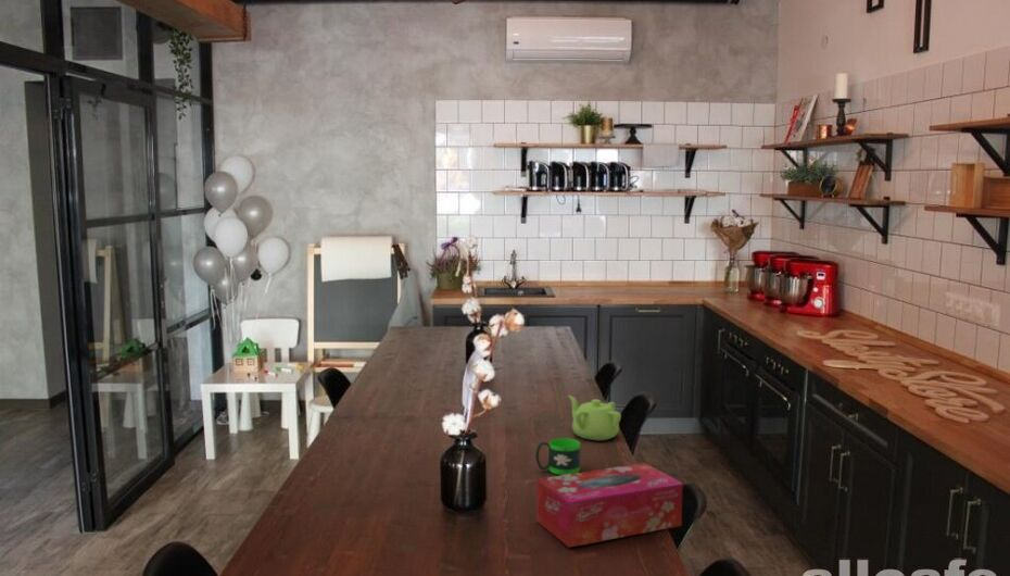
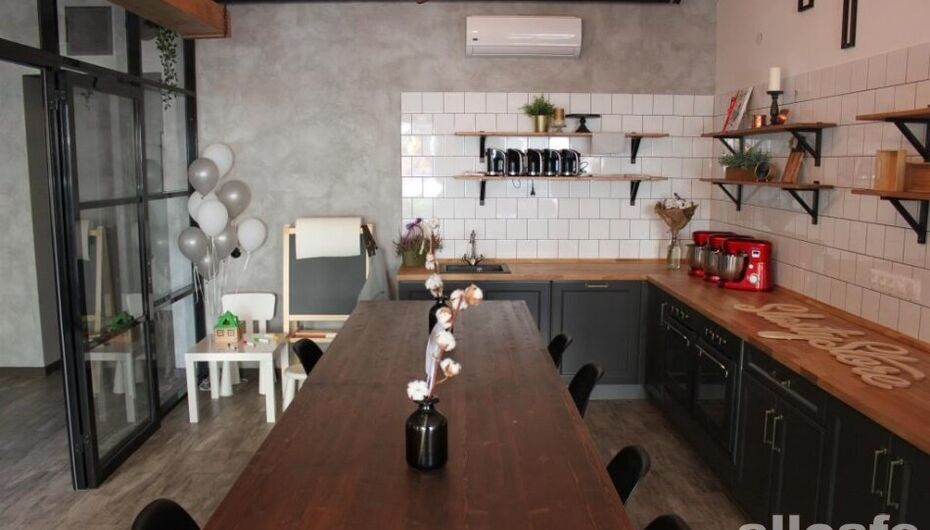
- teapot (593, 416)
- mug (557, 455)
- tissue box (608, 502)
